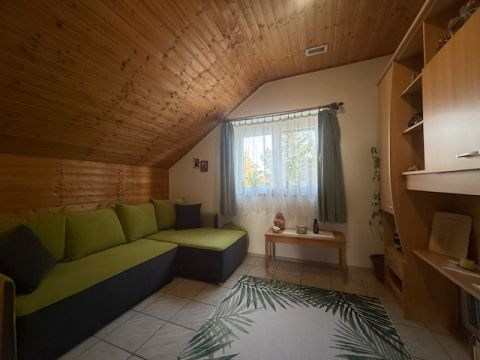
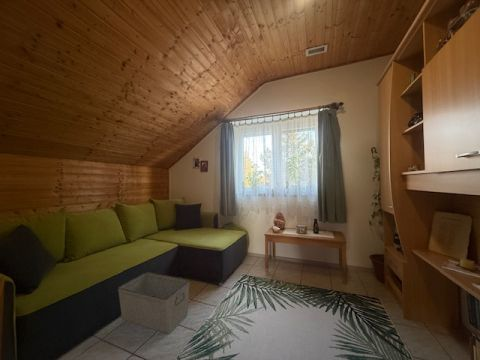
+ storage bin (155, 300)
